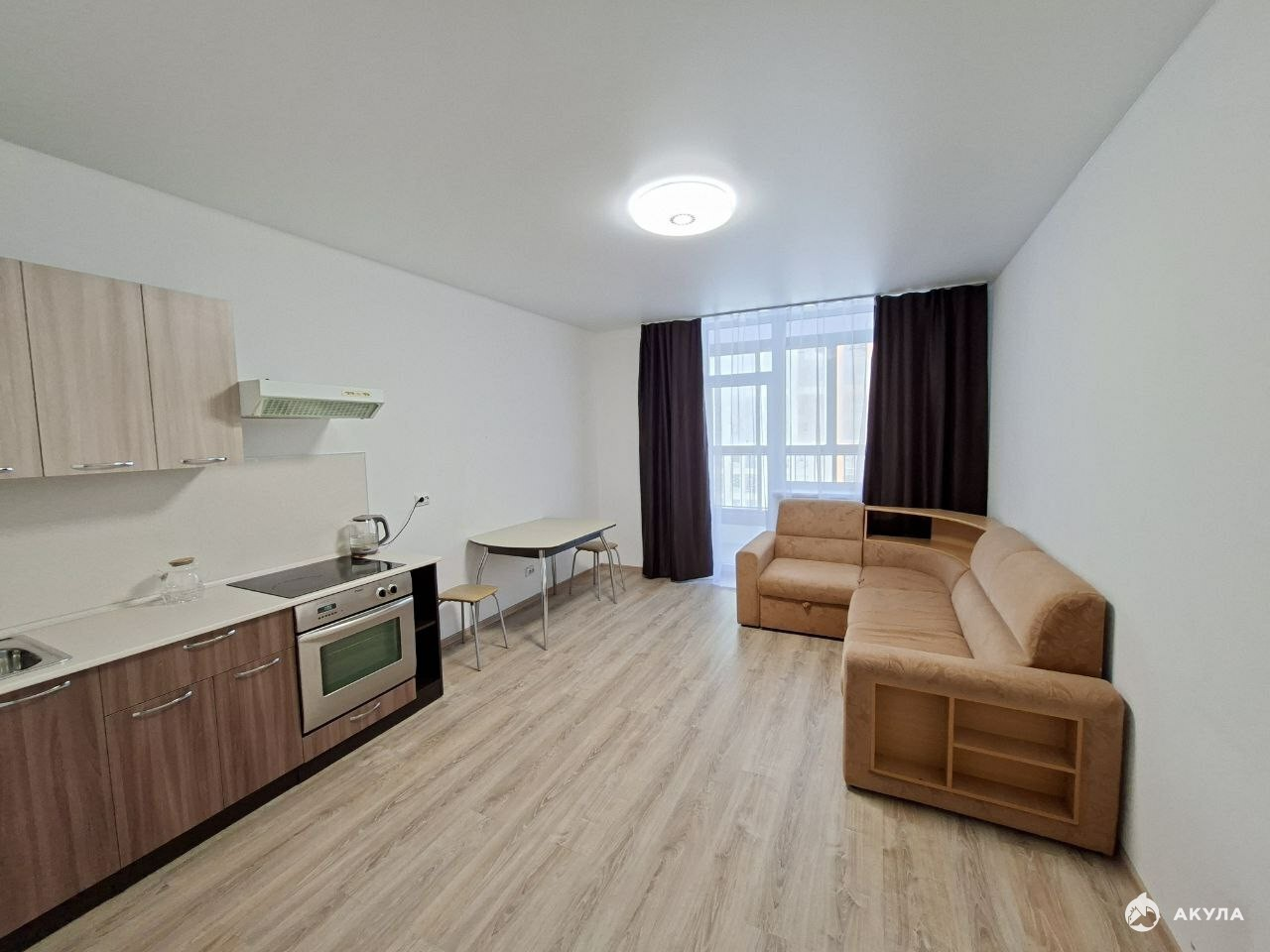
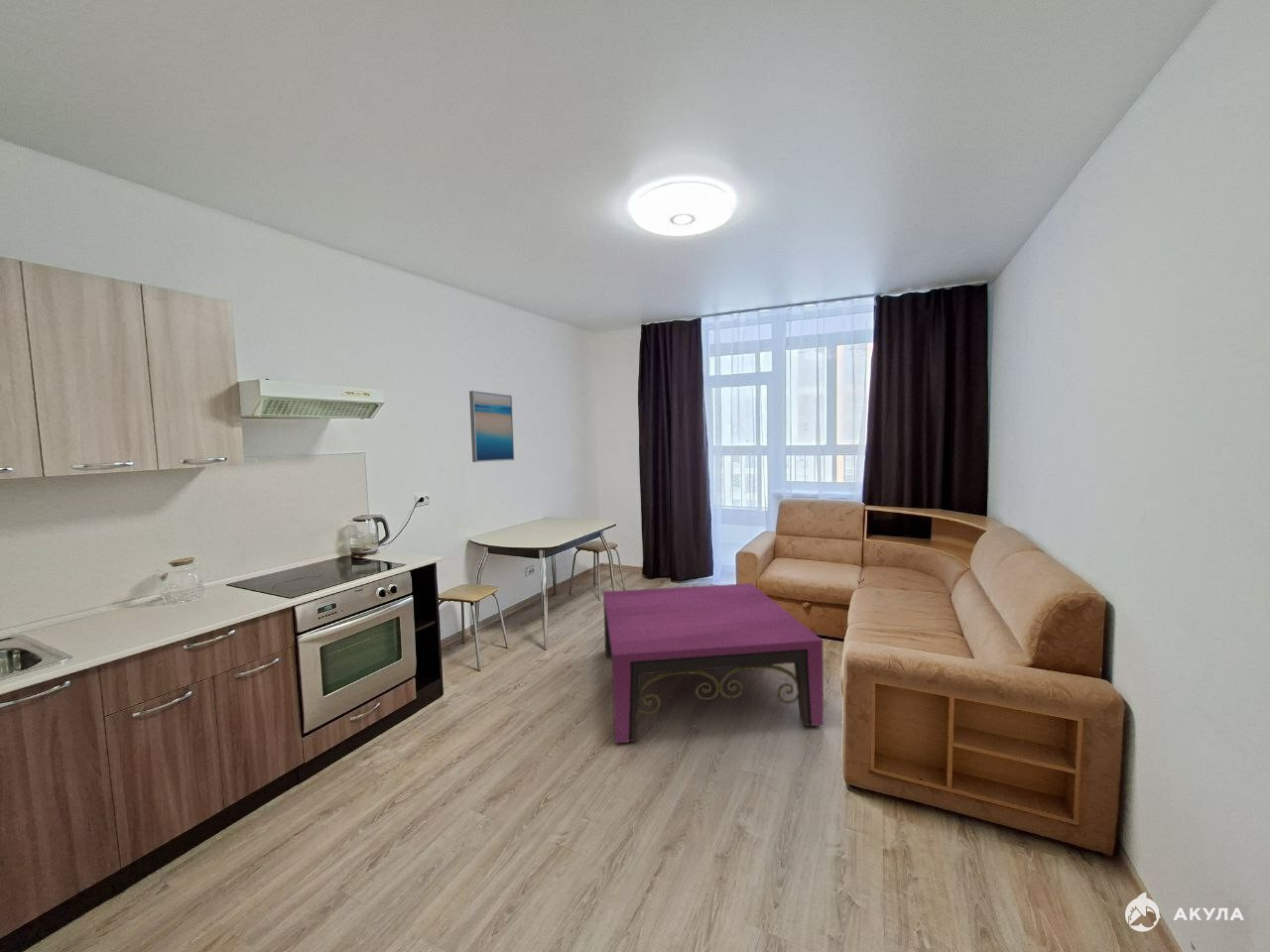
+ coffee table (696, 648)
+ wall art (492, 426)
